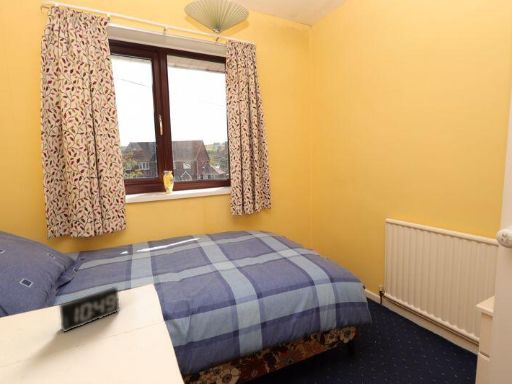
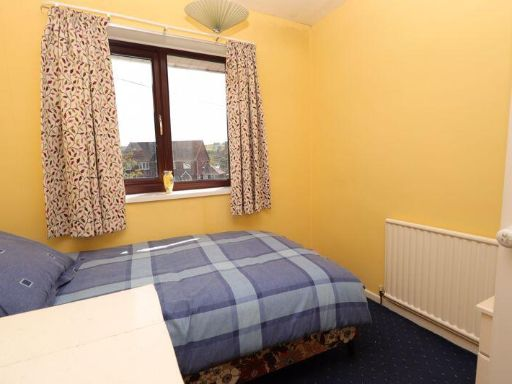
- alarm clock (90, 306)
